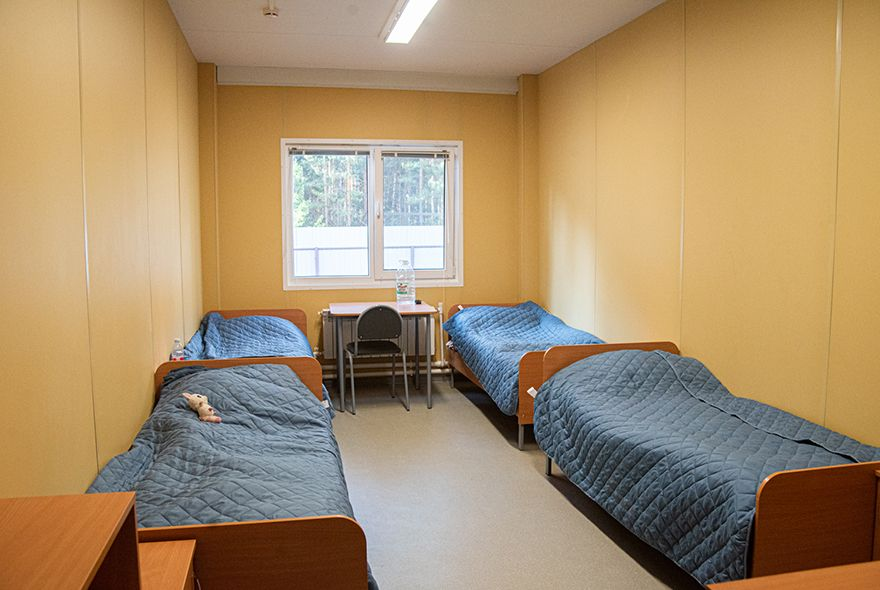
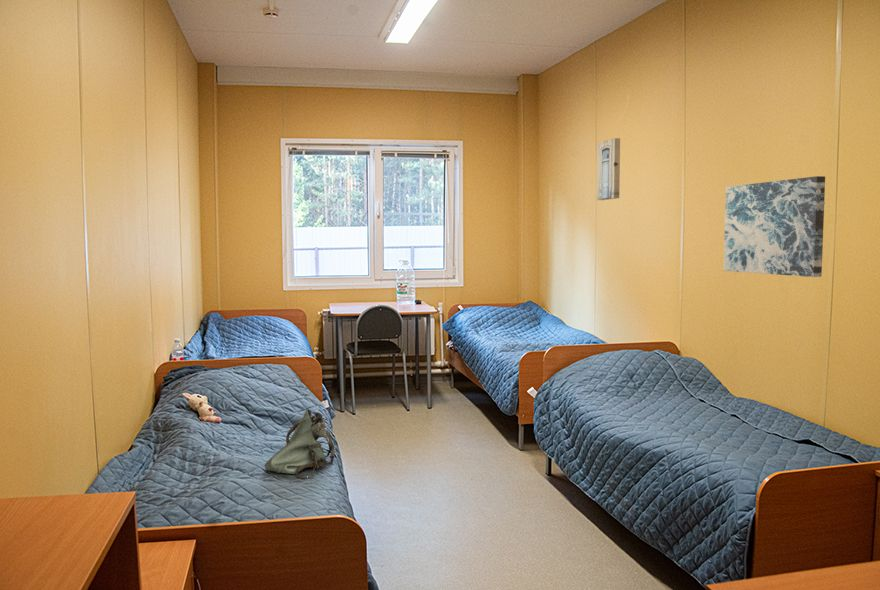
+ wall art (608, 170)
+ wall art (769, 228)
+ shoulder bag (301, 437)
